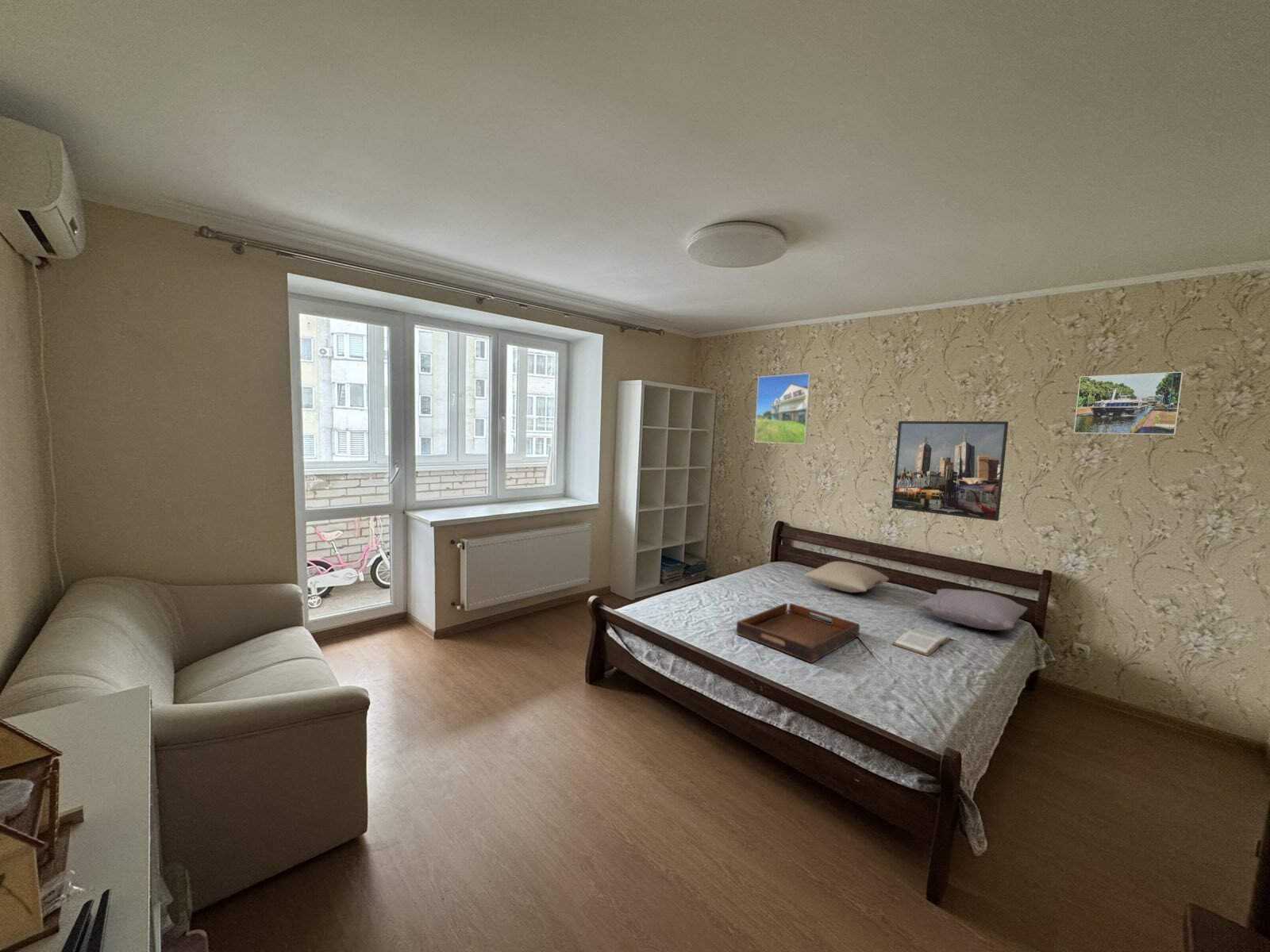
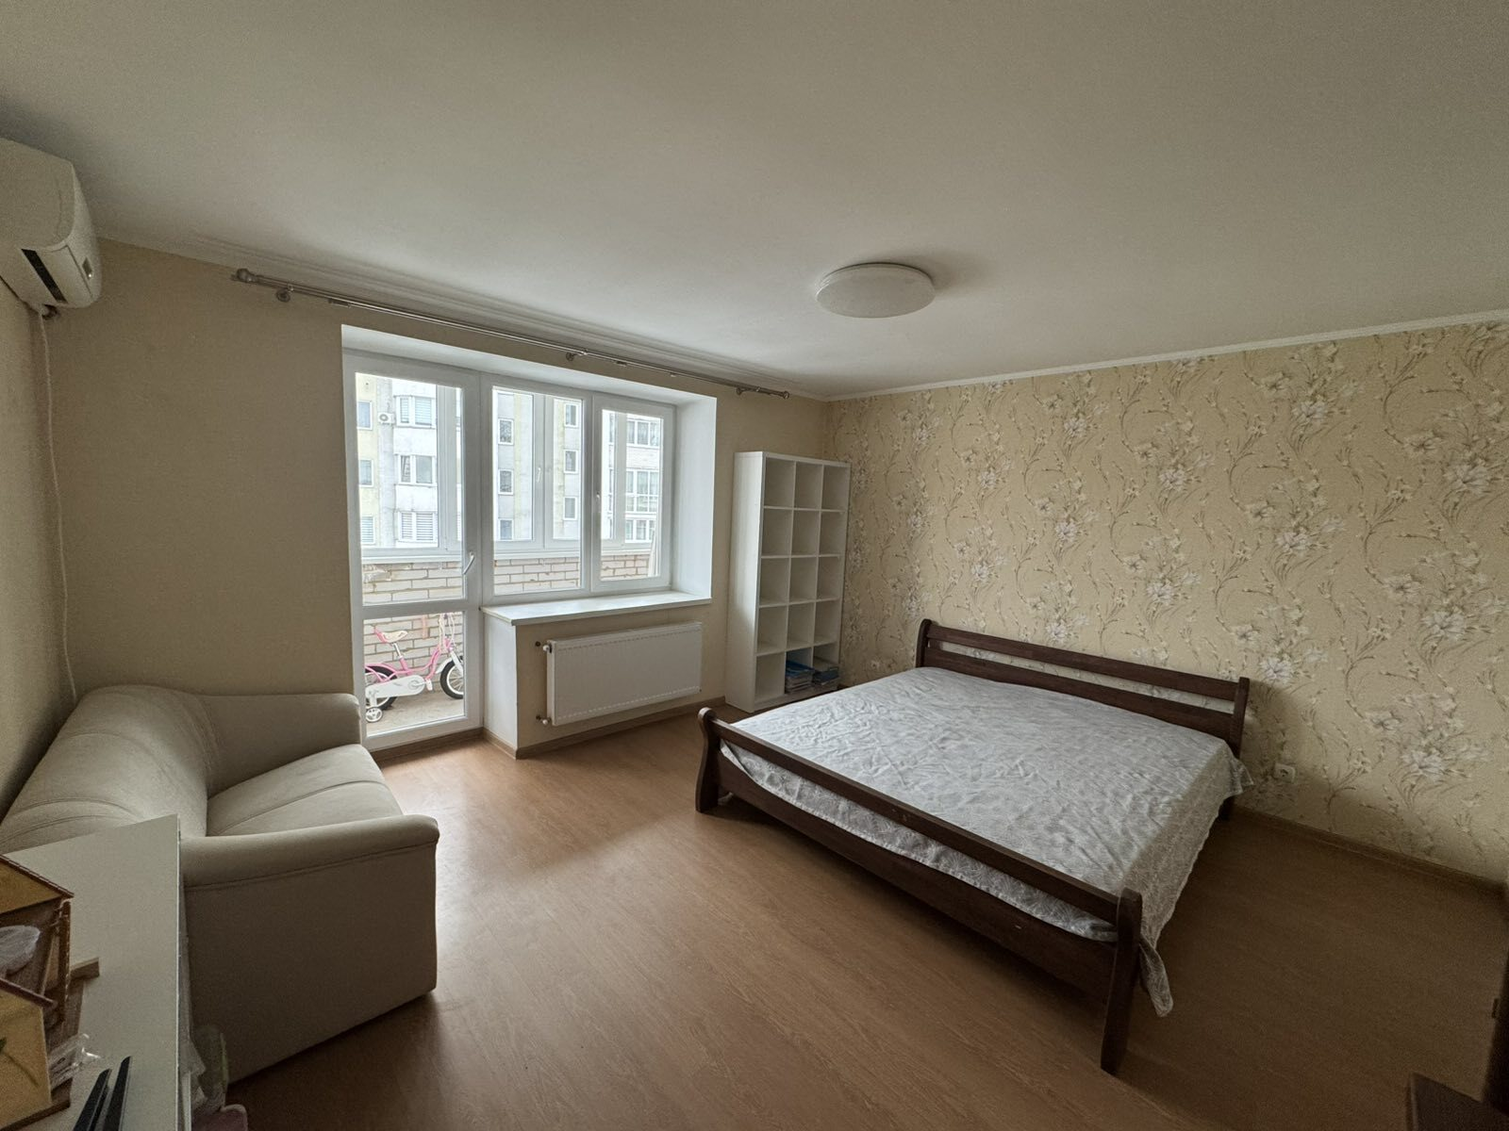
- pillow (972, 608)
- serving tray (798, 628)
- book (922, 639)
- pillow (845, 577)
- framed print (945, 467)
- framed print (1125, 404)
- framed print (781, 409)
